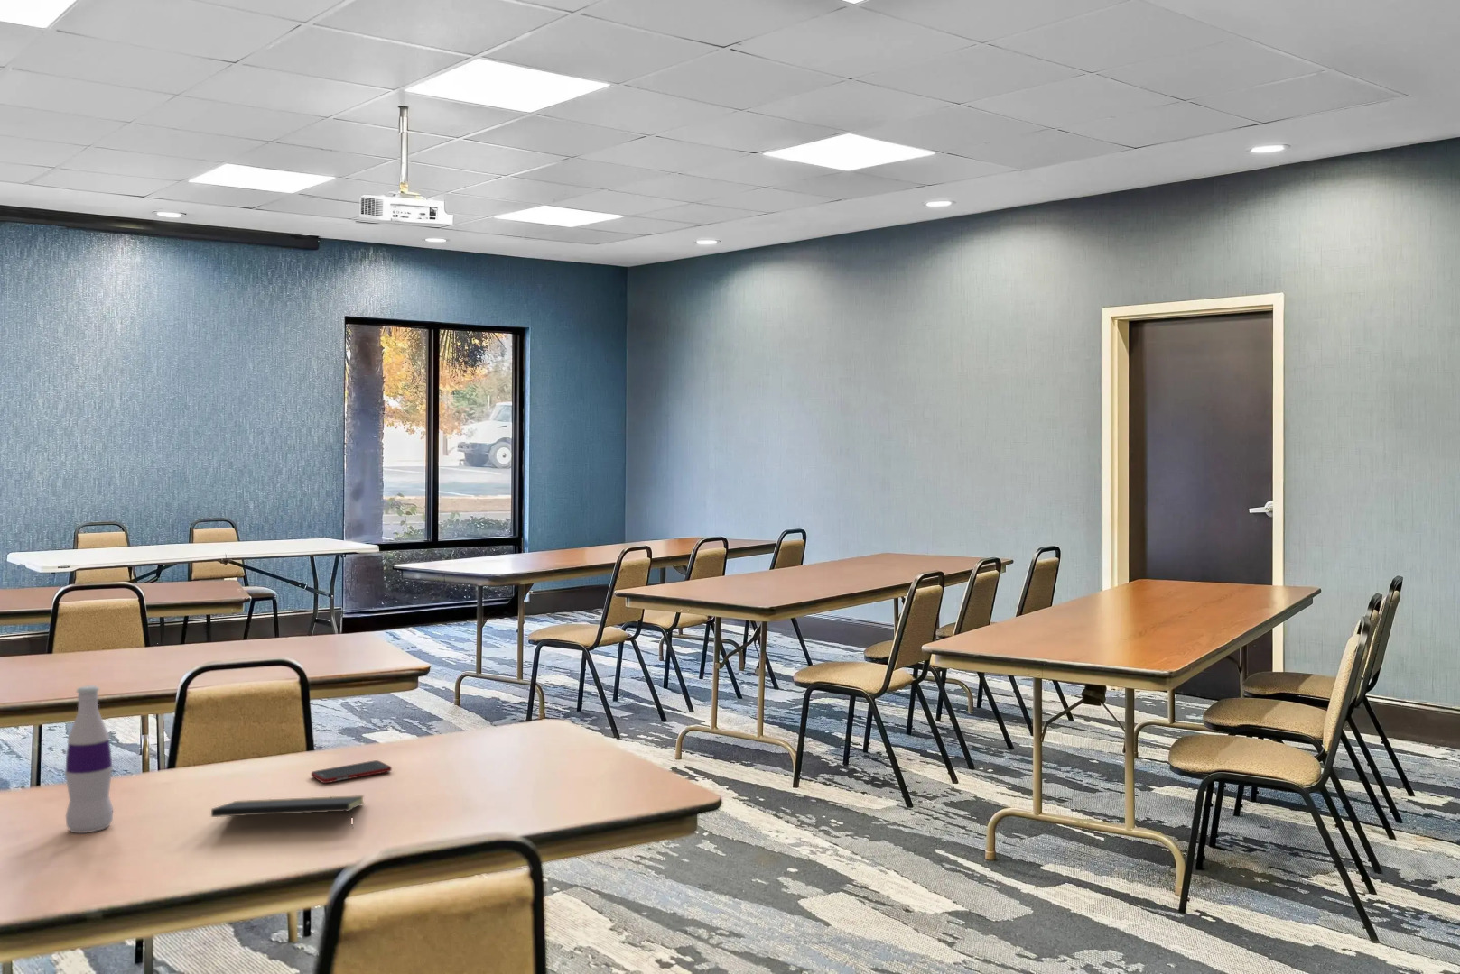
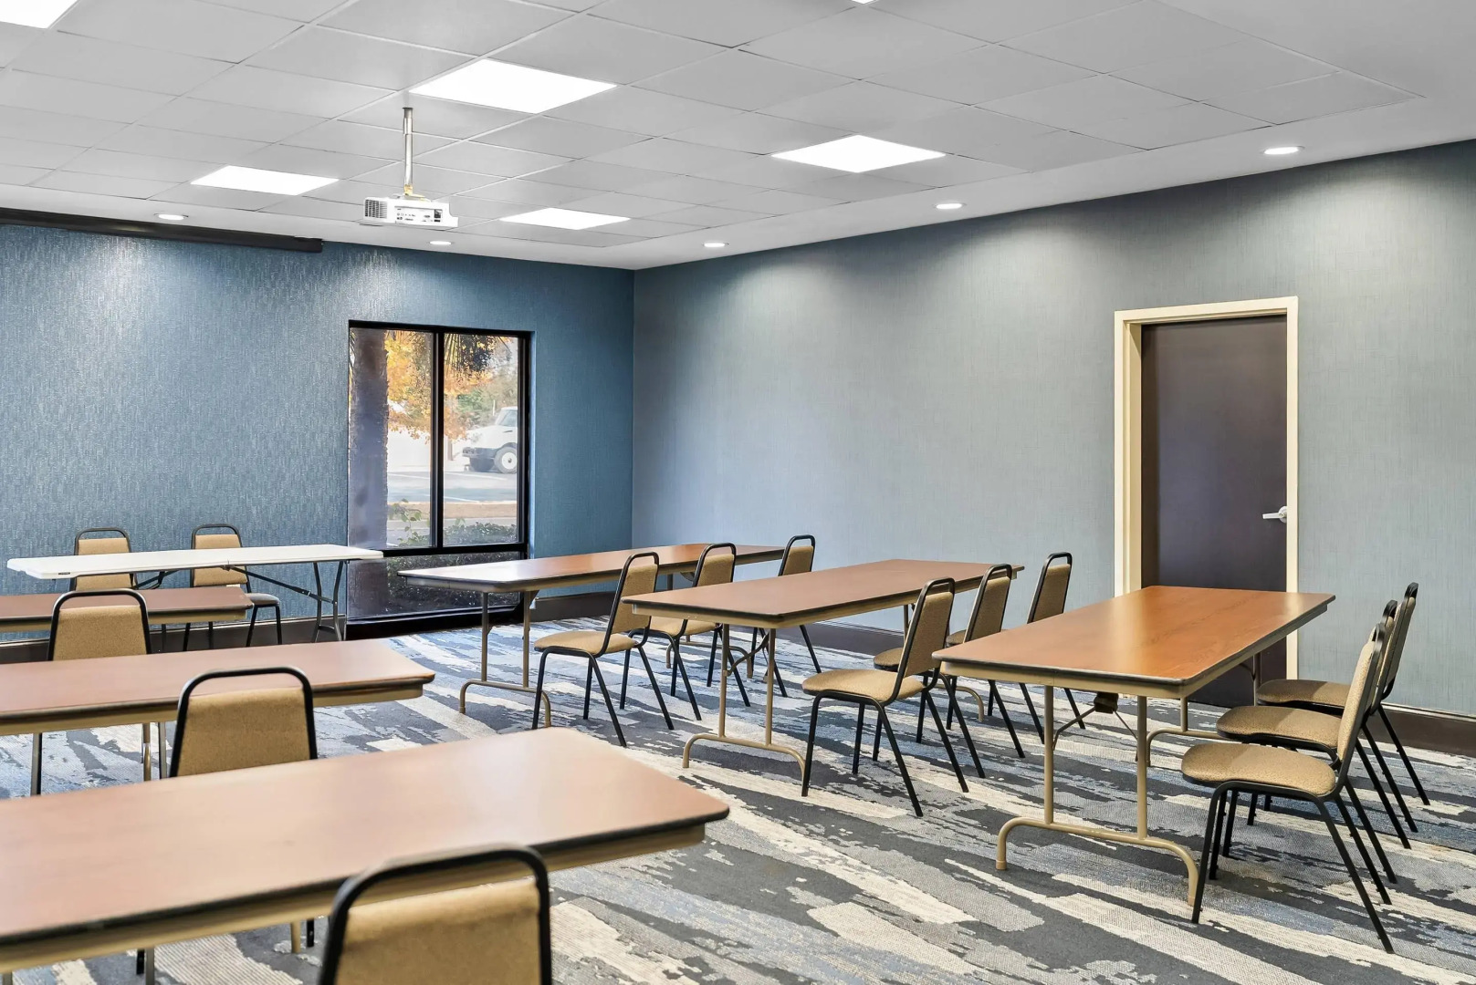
- cell phone (351, 771)
- notepad (290, 806)
- bottle (88, 757)
